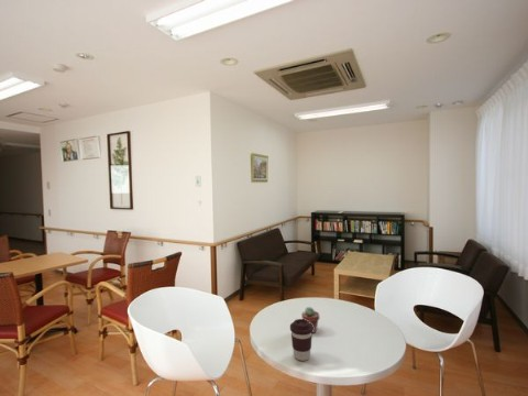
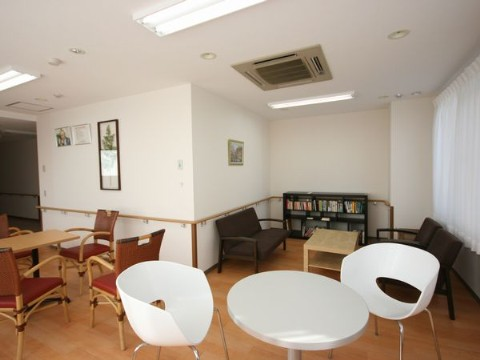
- coffee cup (301, 339)
- potted succulent (310, 318)
